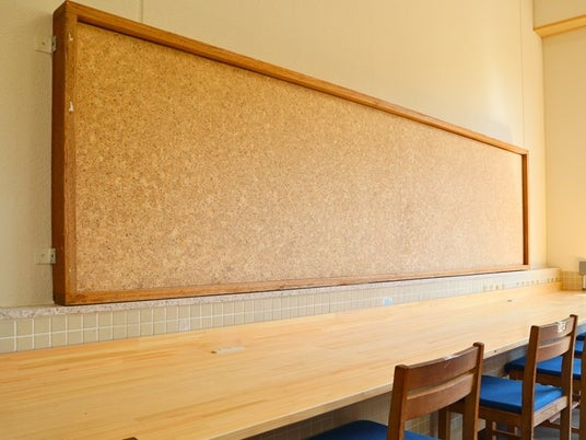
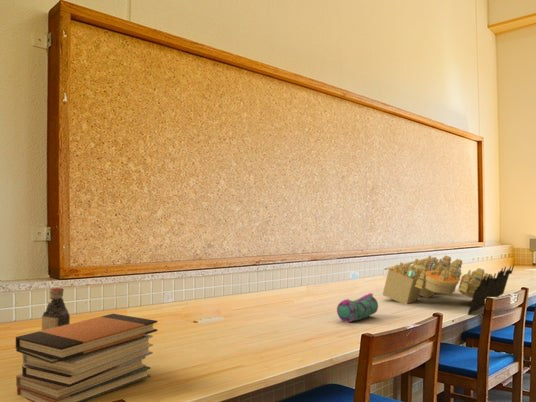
+ pencil case (358, 307)
+ bottle (55, 322)
+ board game (449, 277)
+ book stack (90, 356)
